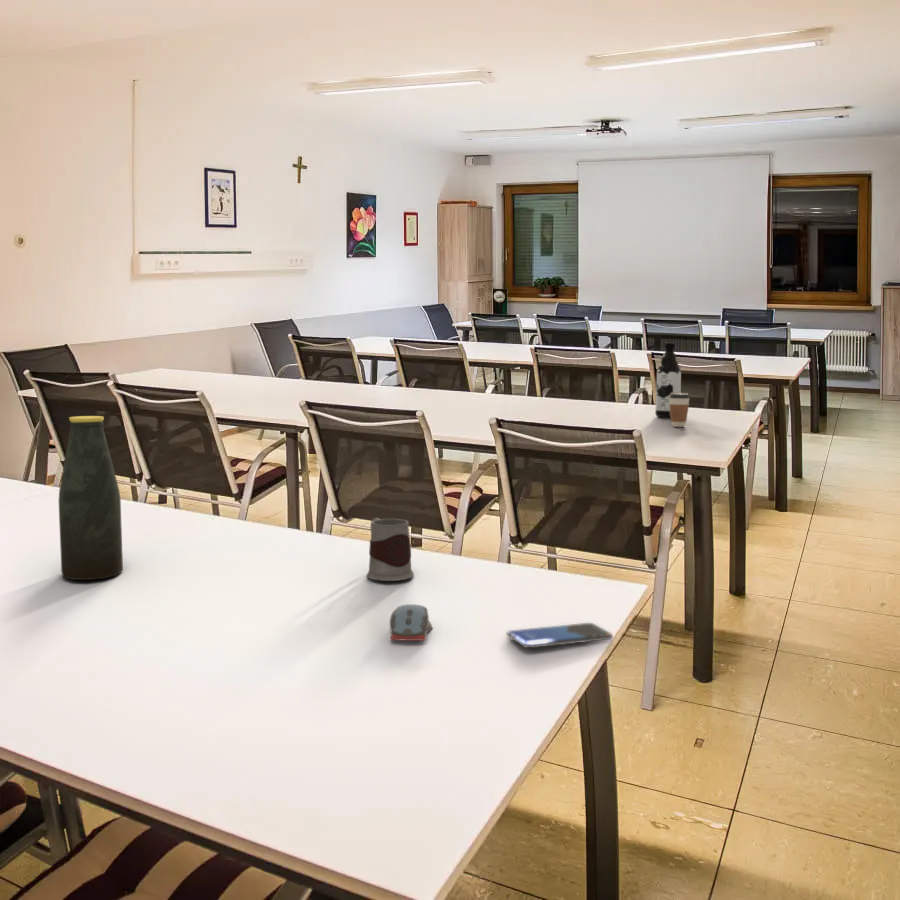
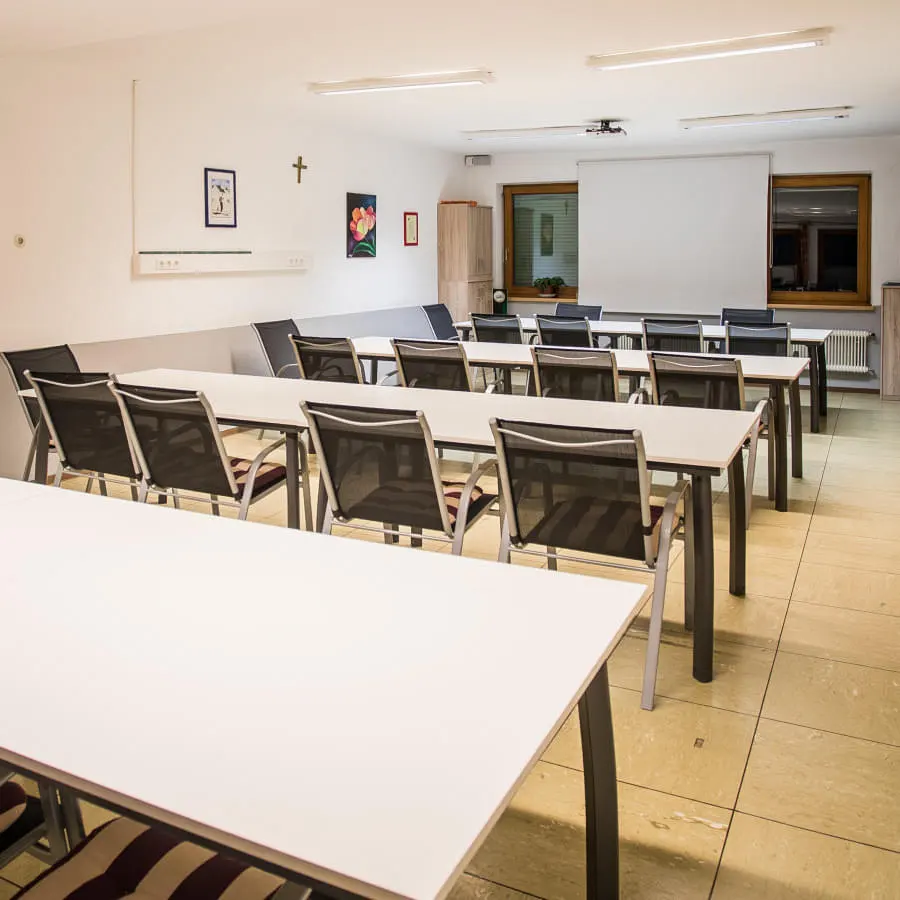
- mug (386, 547)
- smartphone (559, 635)
- water bottle (668, 379)
- computer mouse (410, 619)
- bottle (89, 496)
- coffee cup (679, 409)
